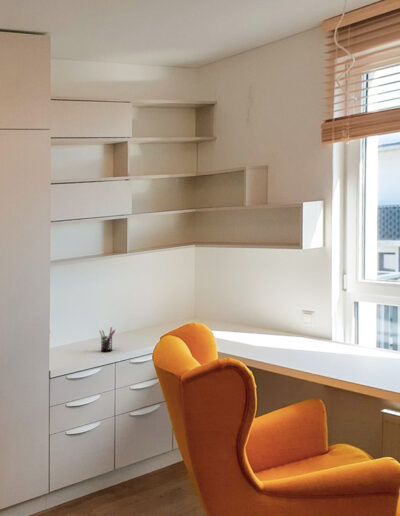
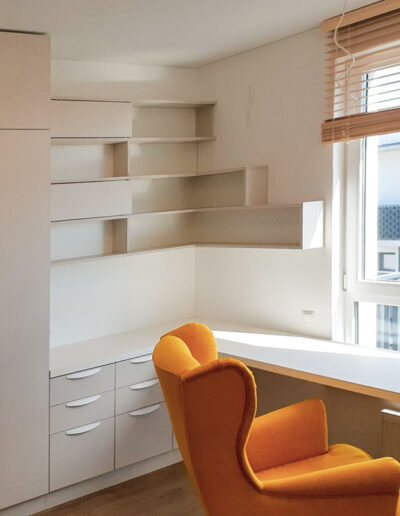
- pen holder (106, 338)
